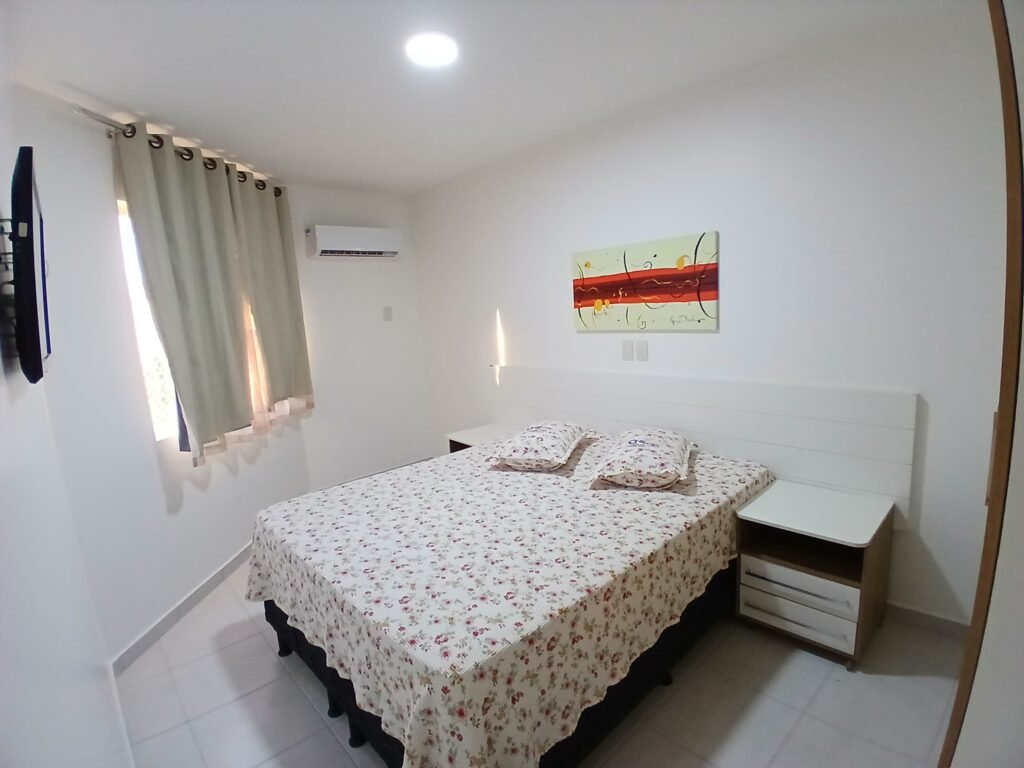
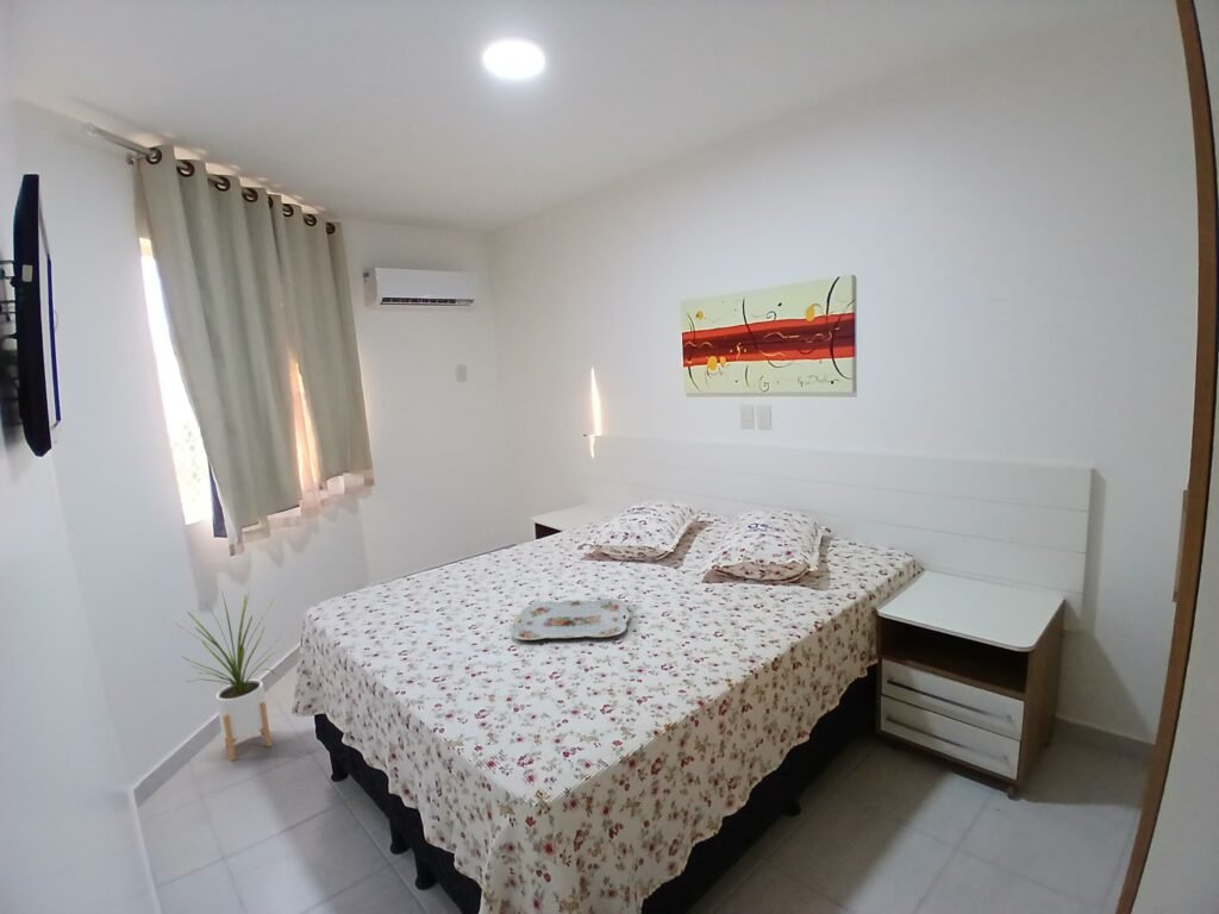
+ house plant (236, 670)
+ serving tray (571, 619)
